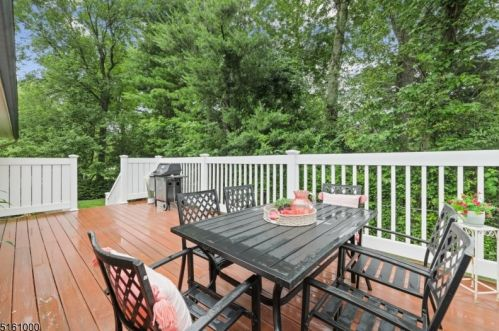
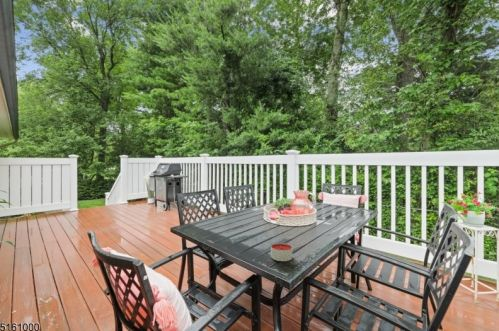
+ candle (281, 251)
